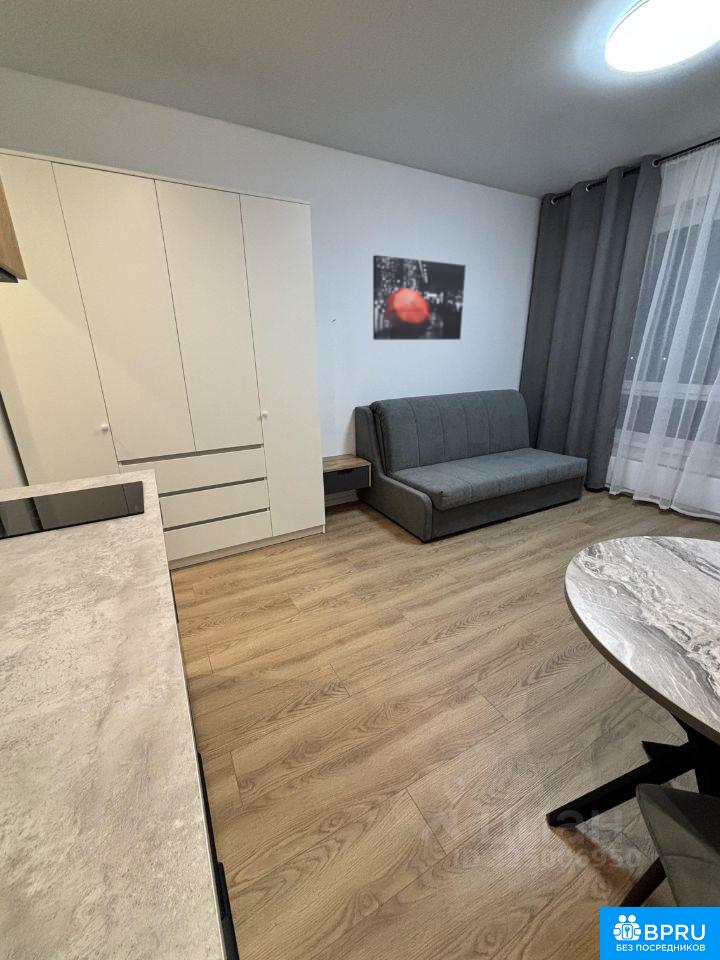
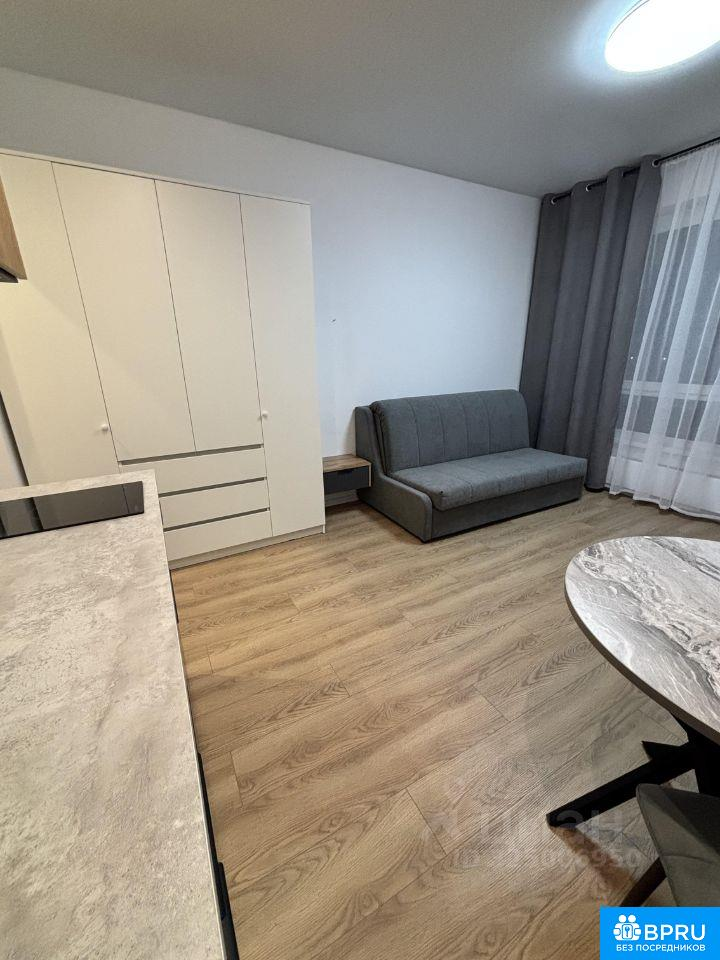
- wall art (420, 301)
